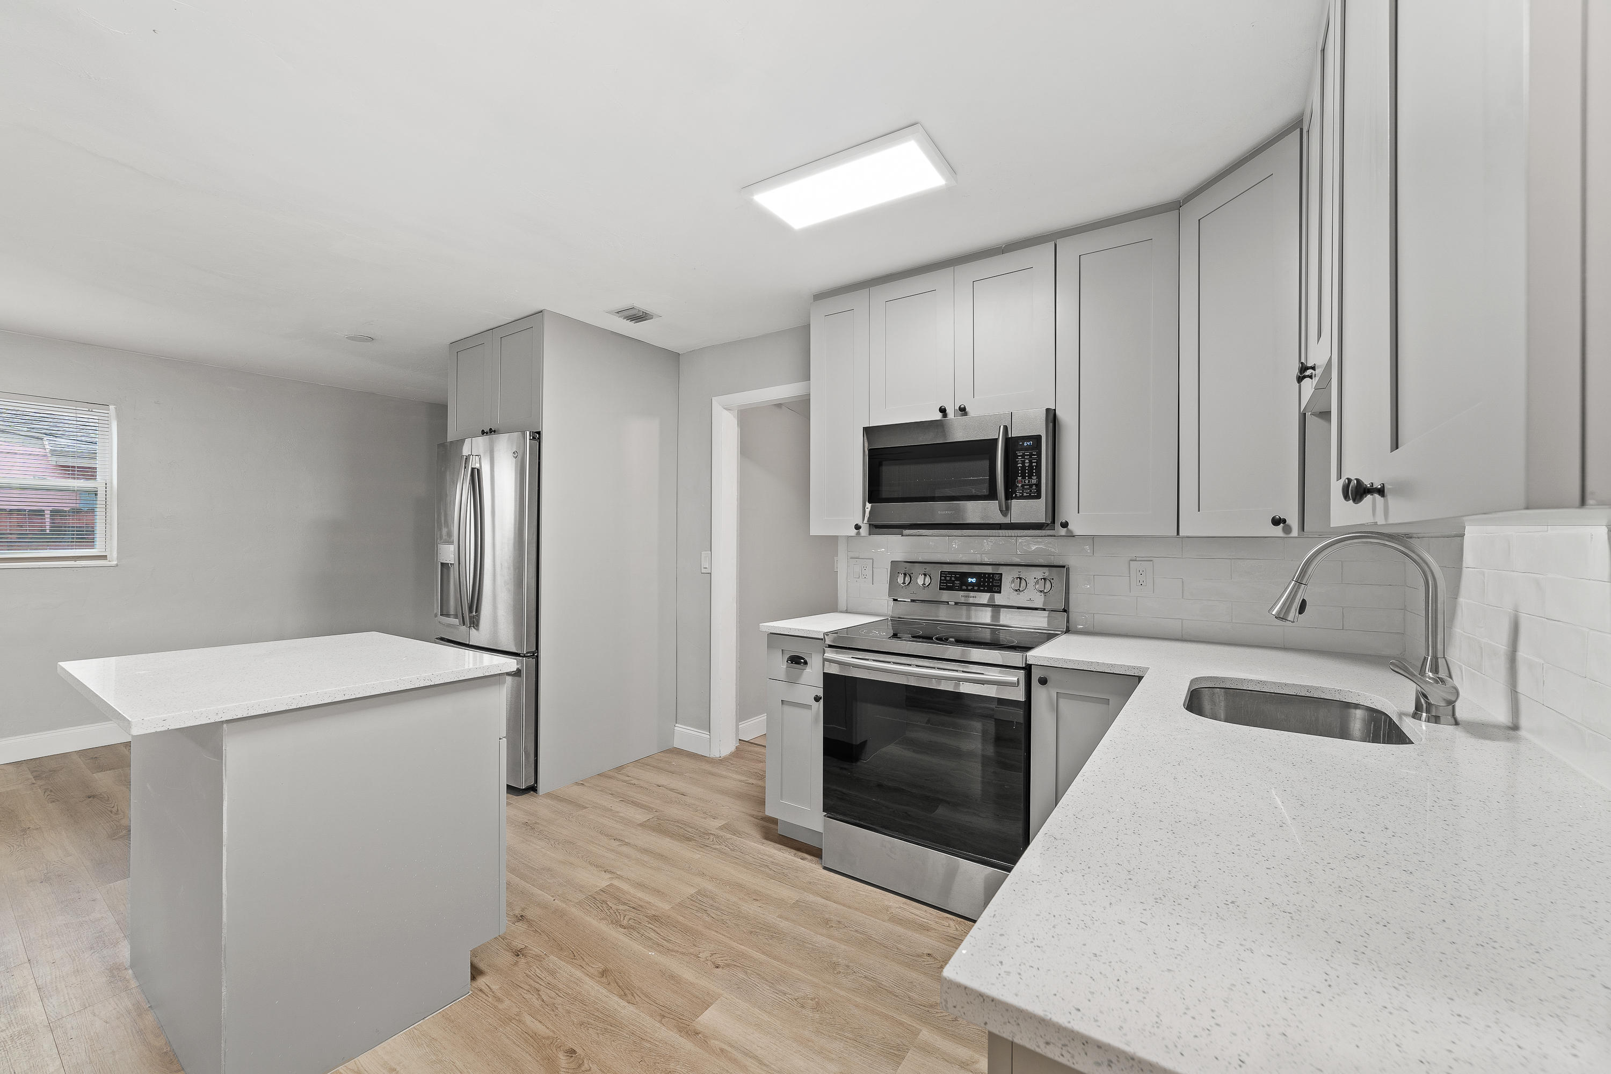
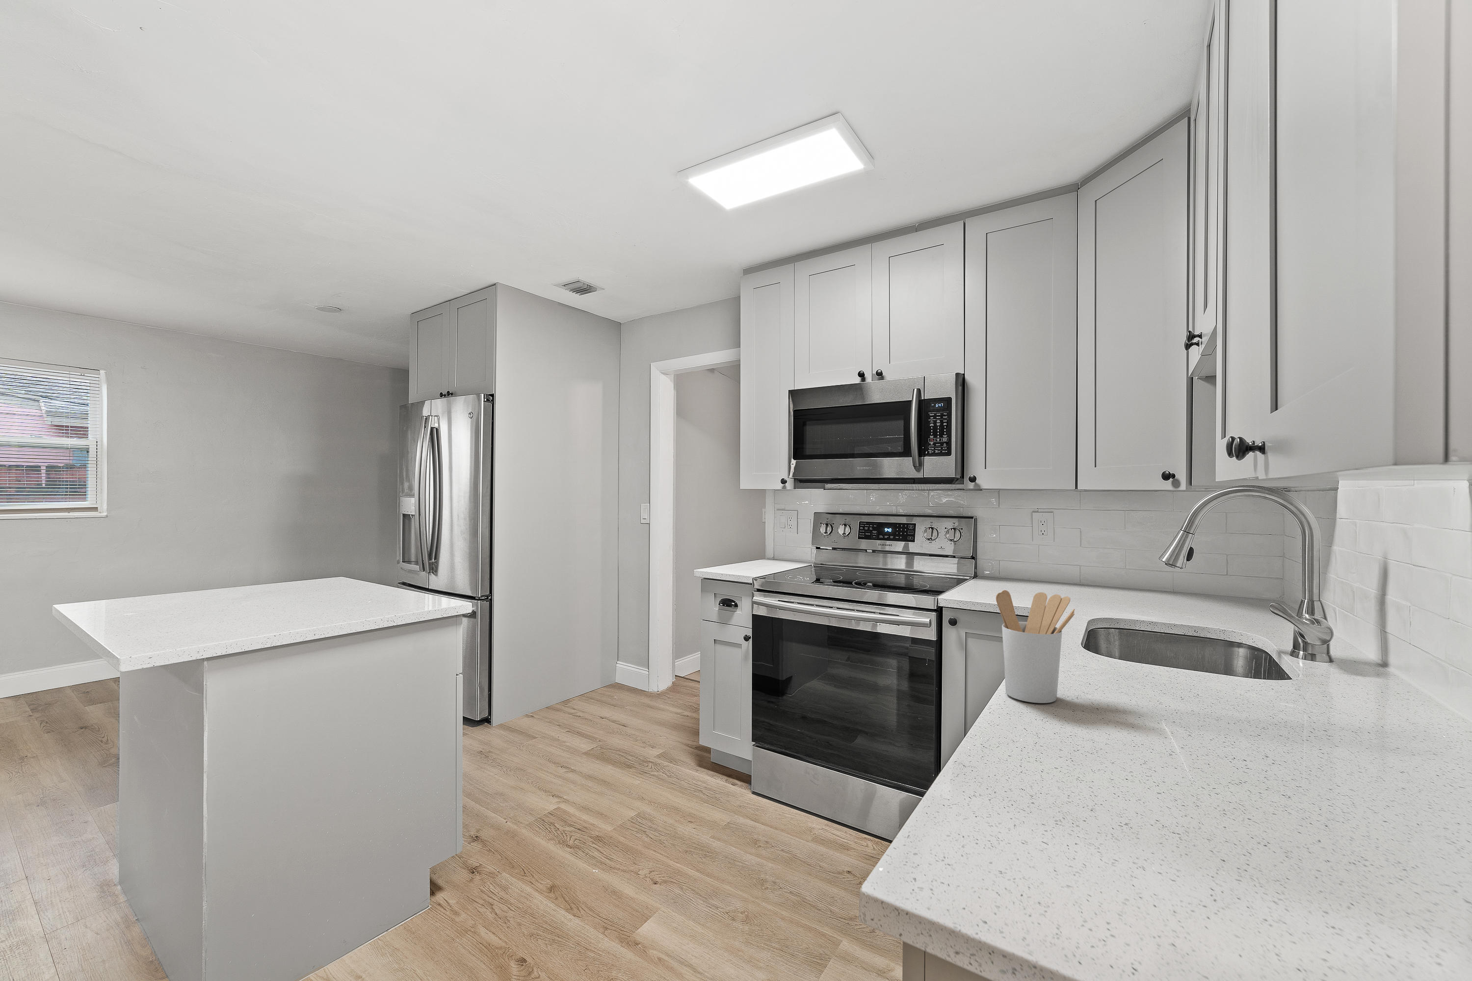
+ utensil holder (1037, 643)
